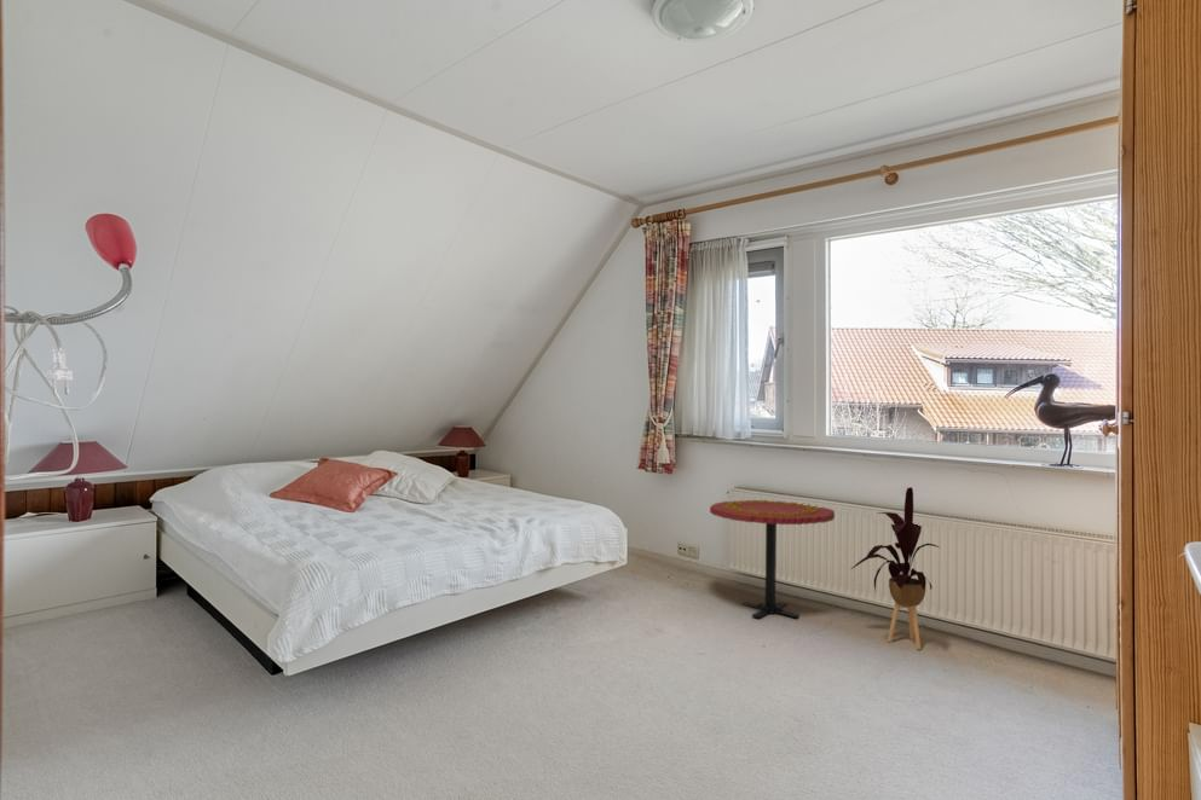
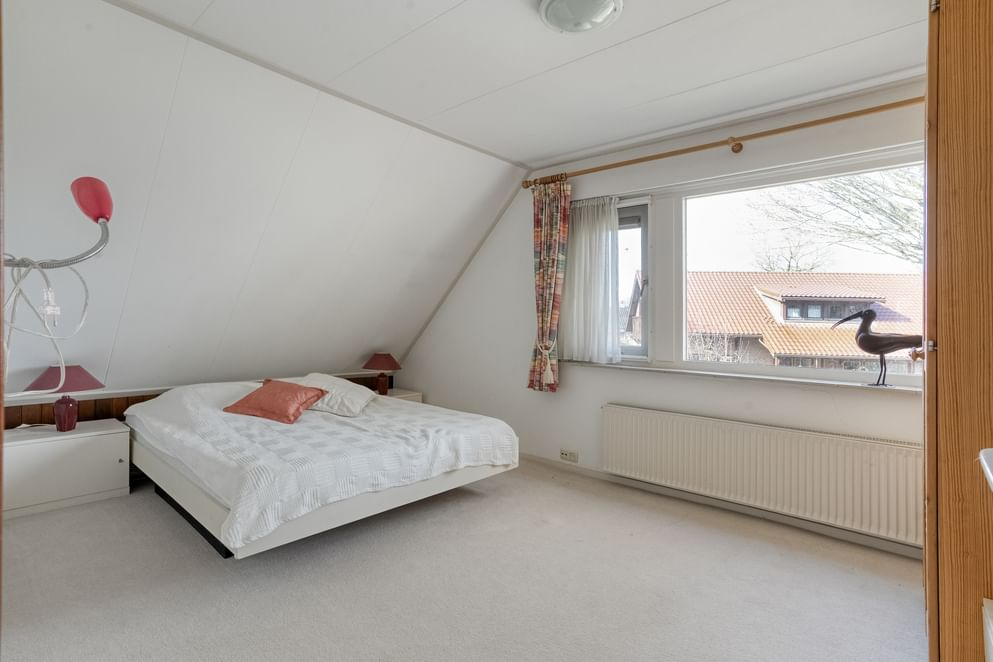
- side table (770, 558)
- house plant (896, 563)
